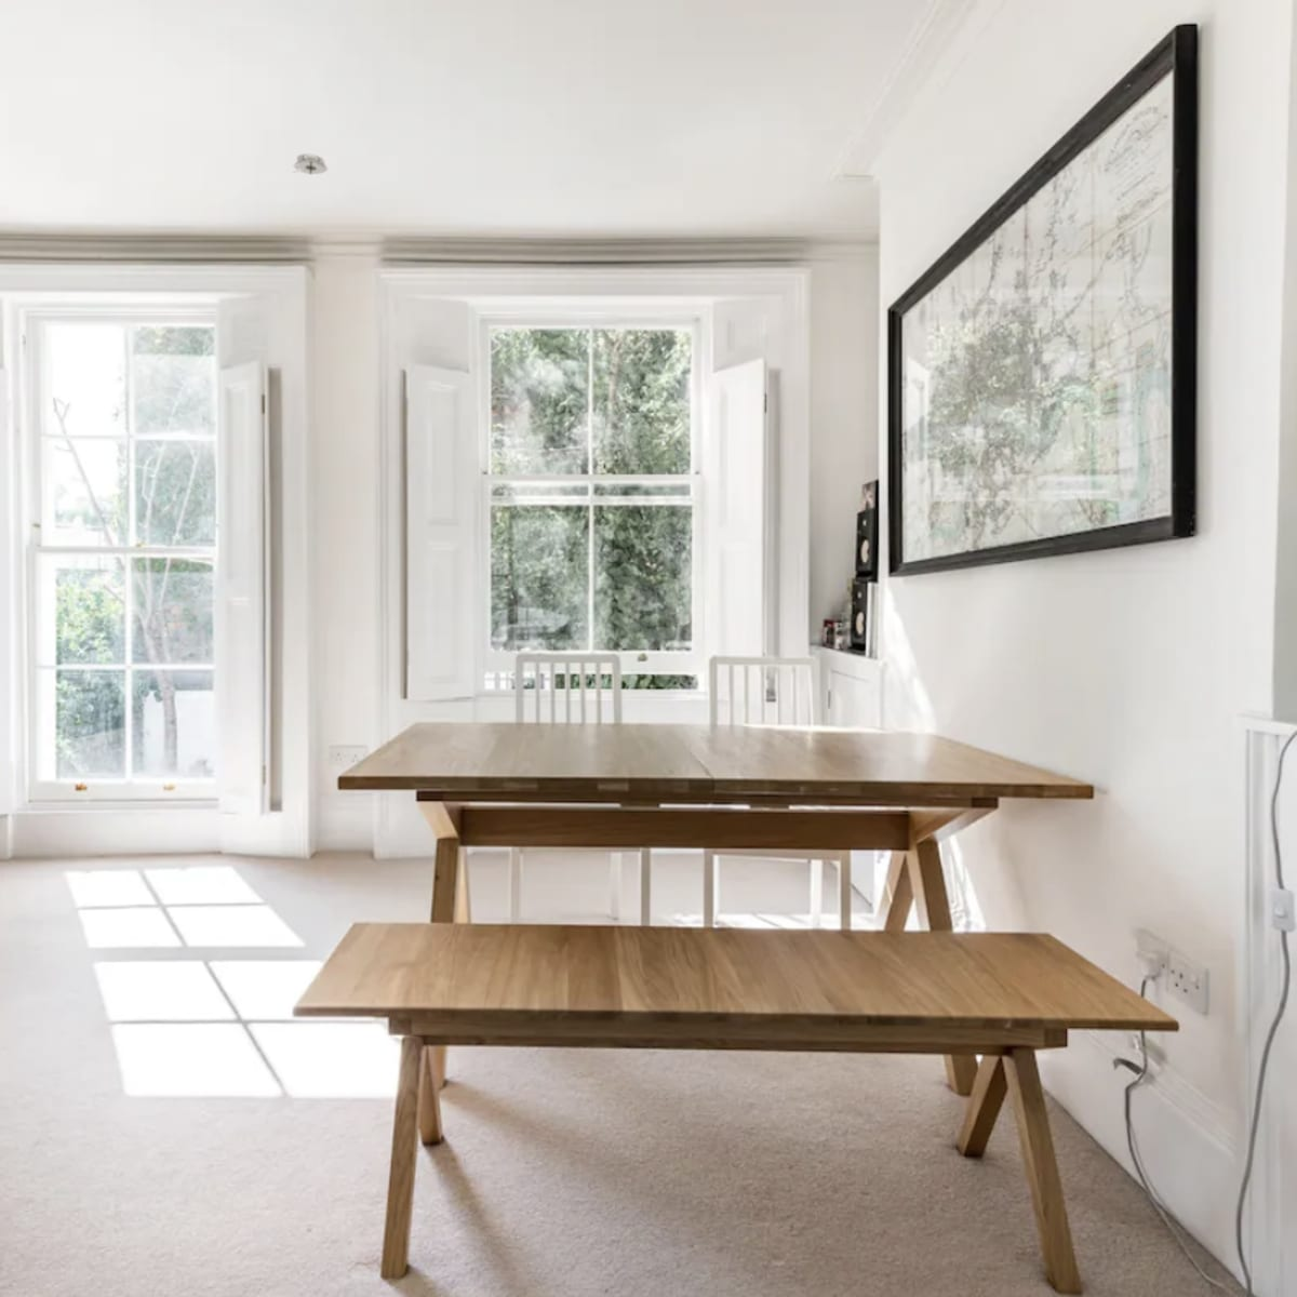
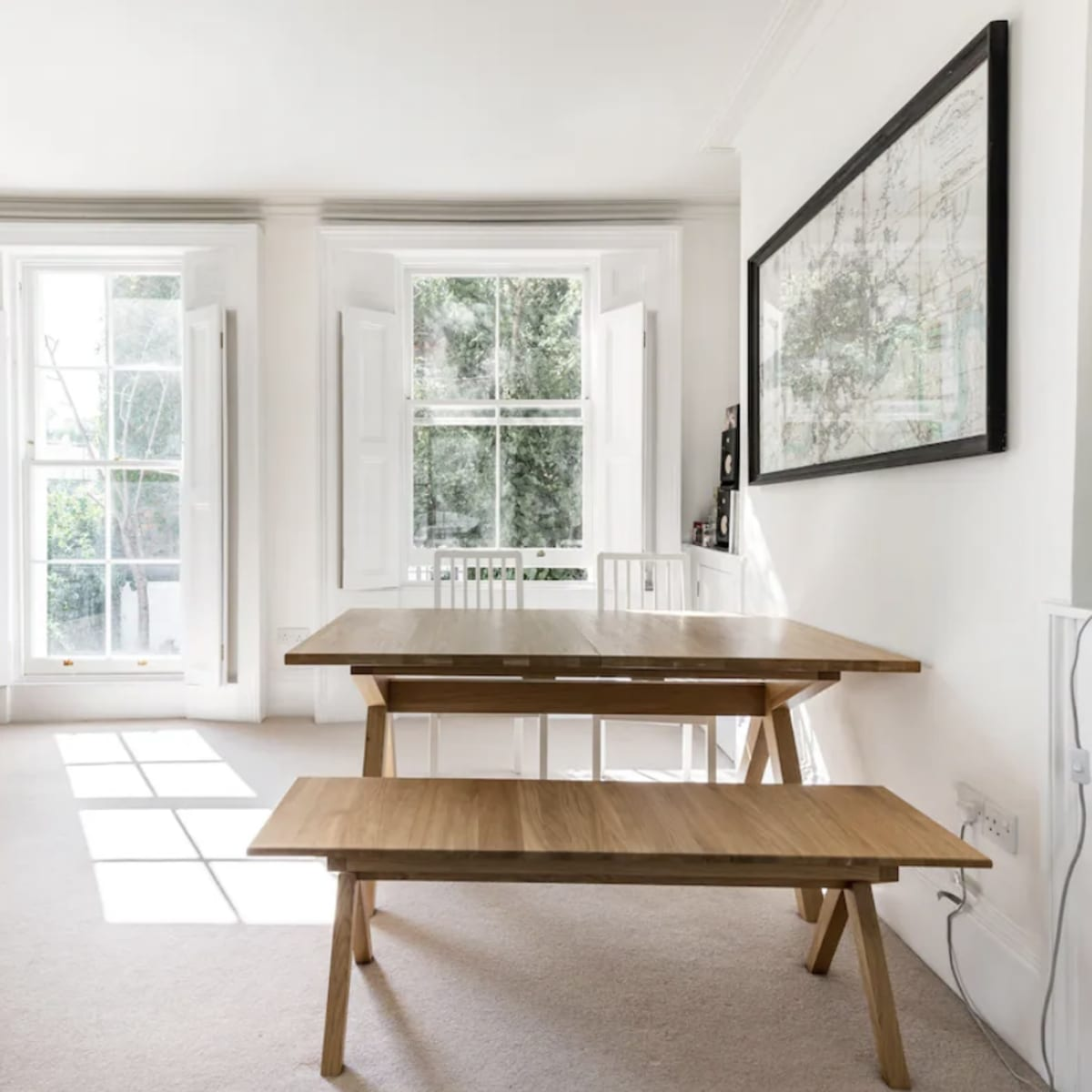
- smoke detector (309, 164)
